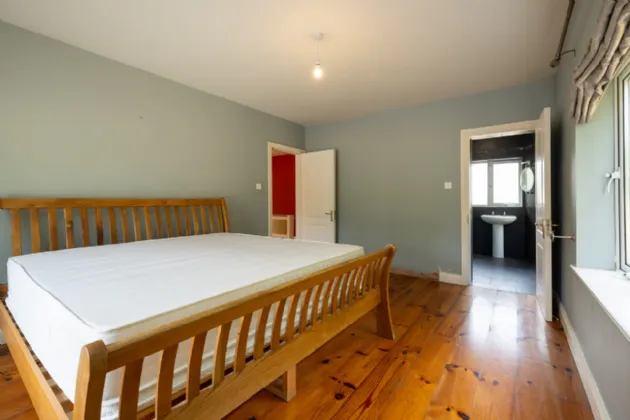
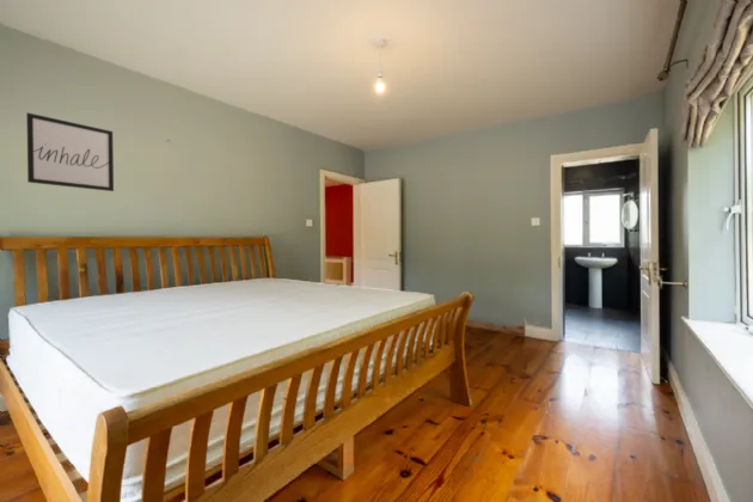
+ wall art (73, 154)
